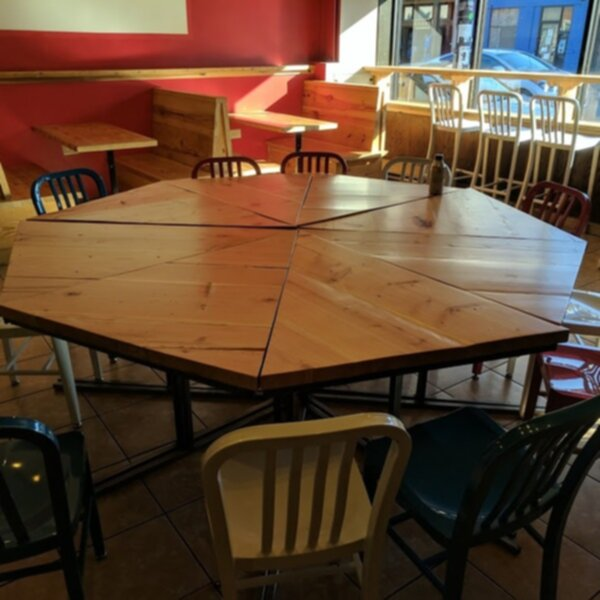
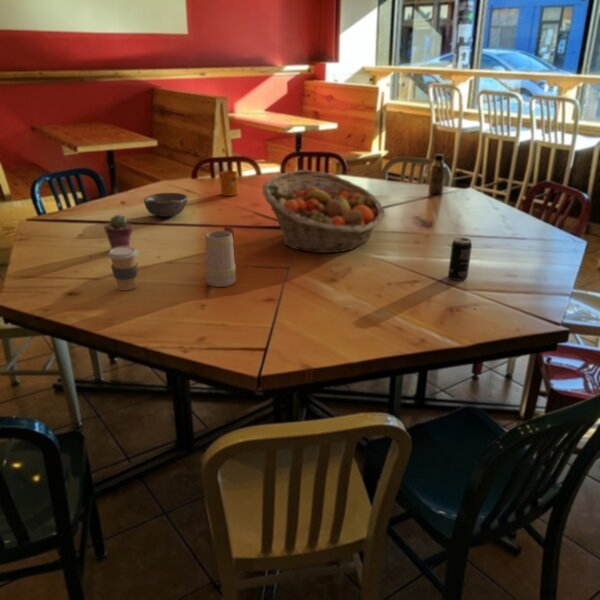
+ coffee cup (125, 269)
+ beverage can (460, 258)
+ fruit basket (324, 209)
+ potted succulent (119, 232)
+ mug (231, 182)
+ bowl (166, 205)
+ mug (223, 255)
